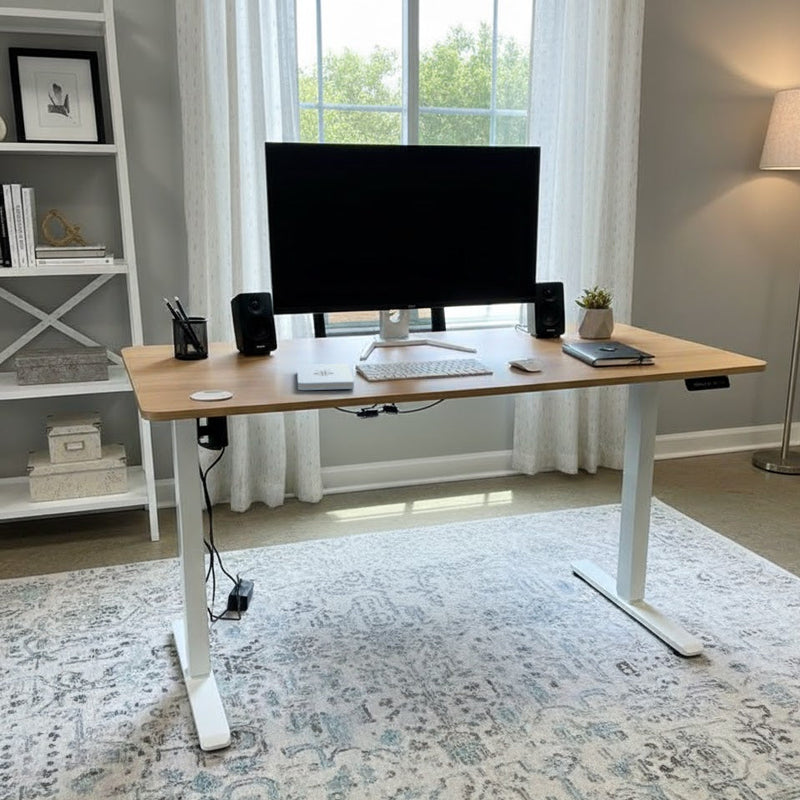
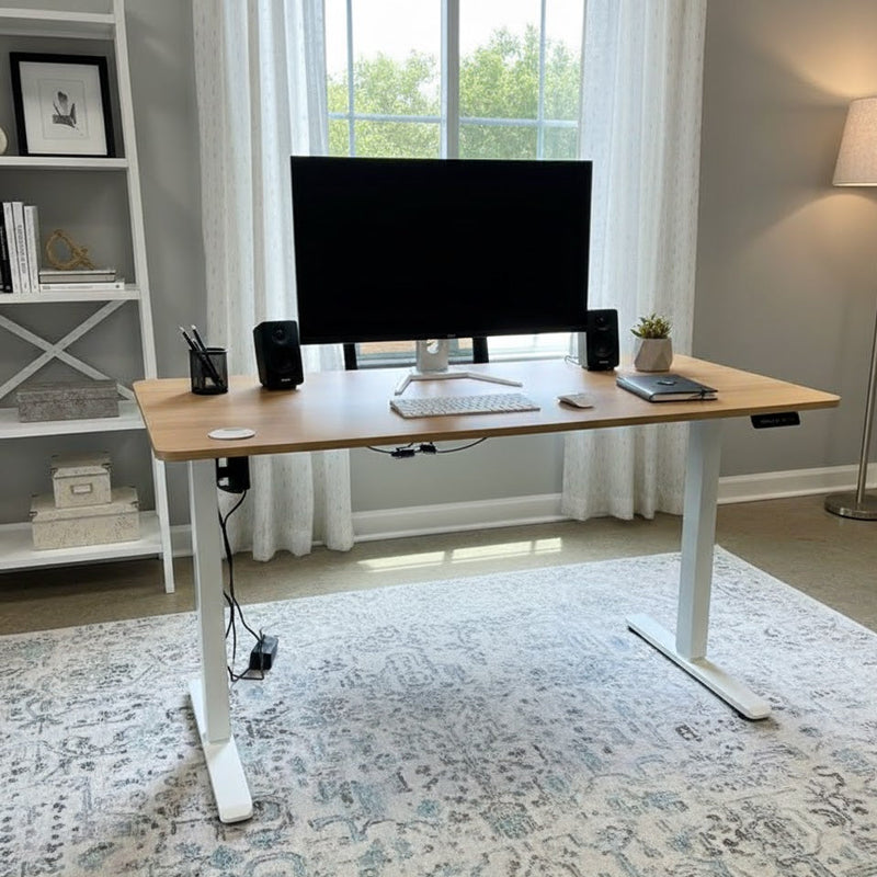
- notepad (324, 376)
